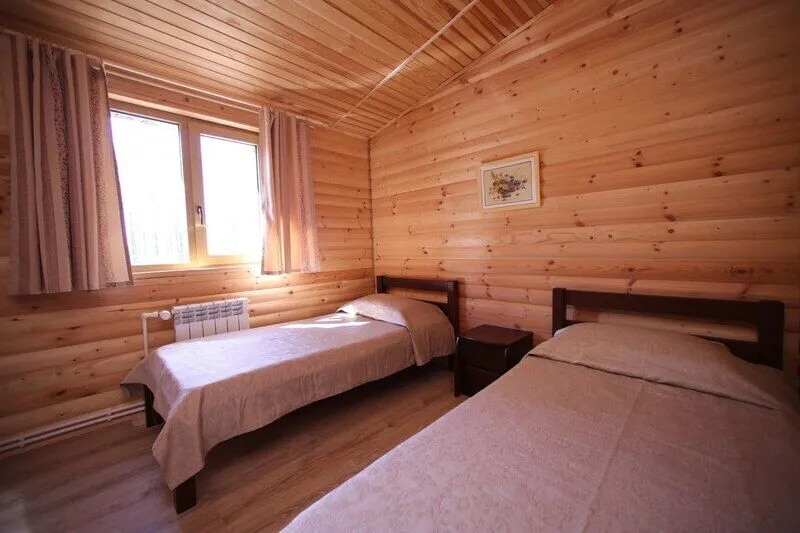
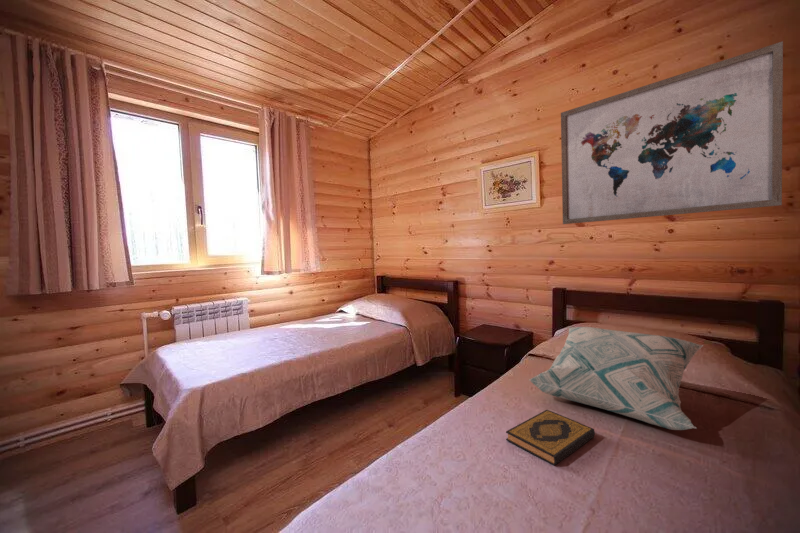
+ wall art (651, 150)
+ hardback book (550, 434)
+ decorative pillow (615, 367)
